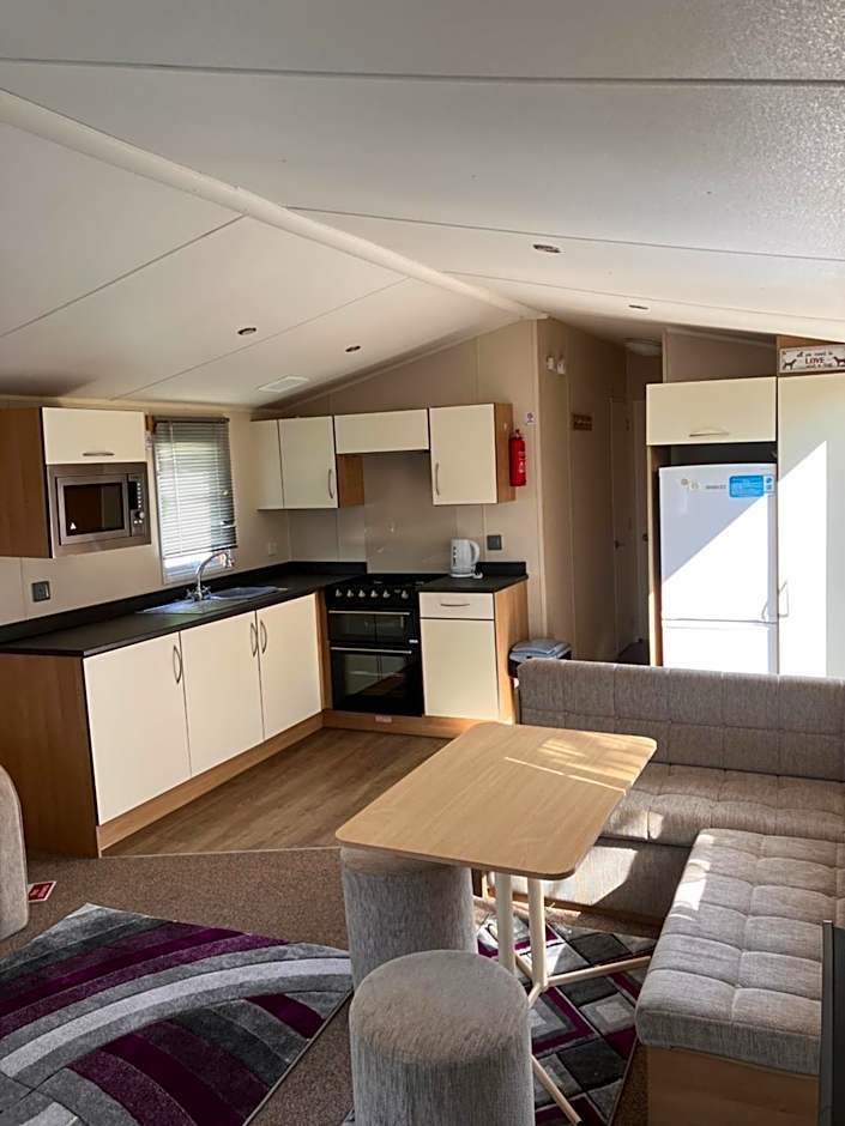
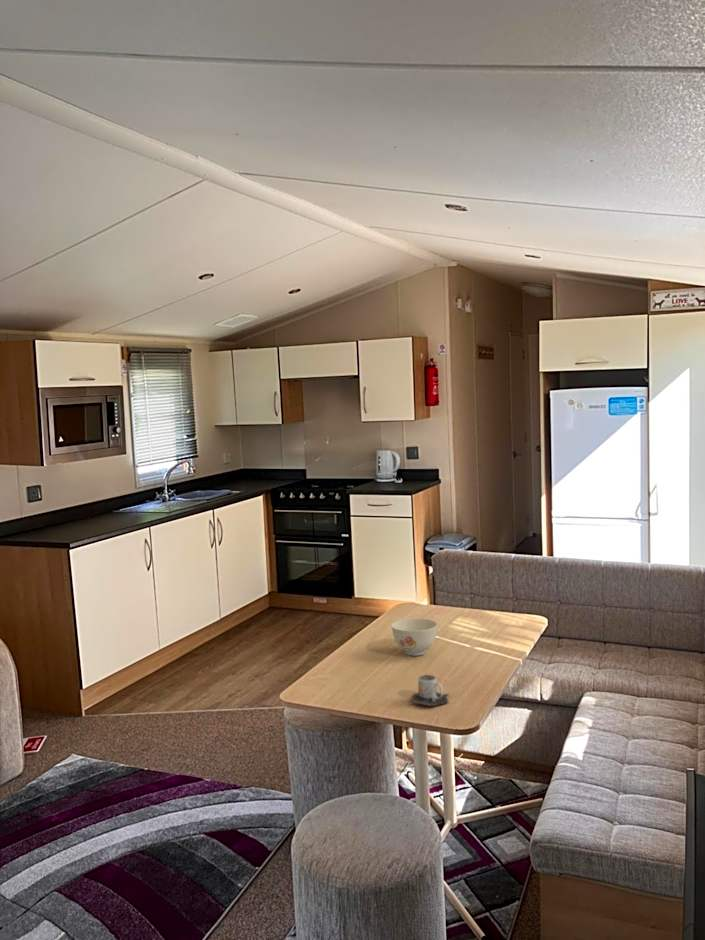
+ mug (430, 688)
+ bowl (414, 638)
